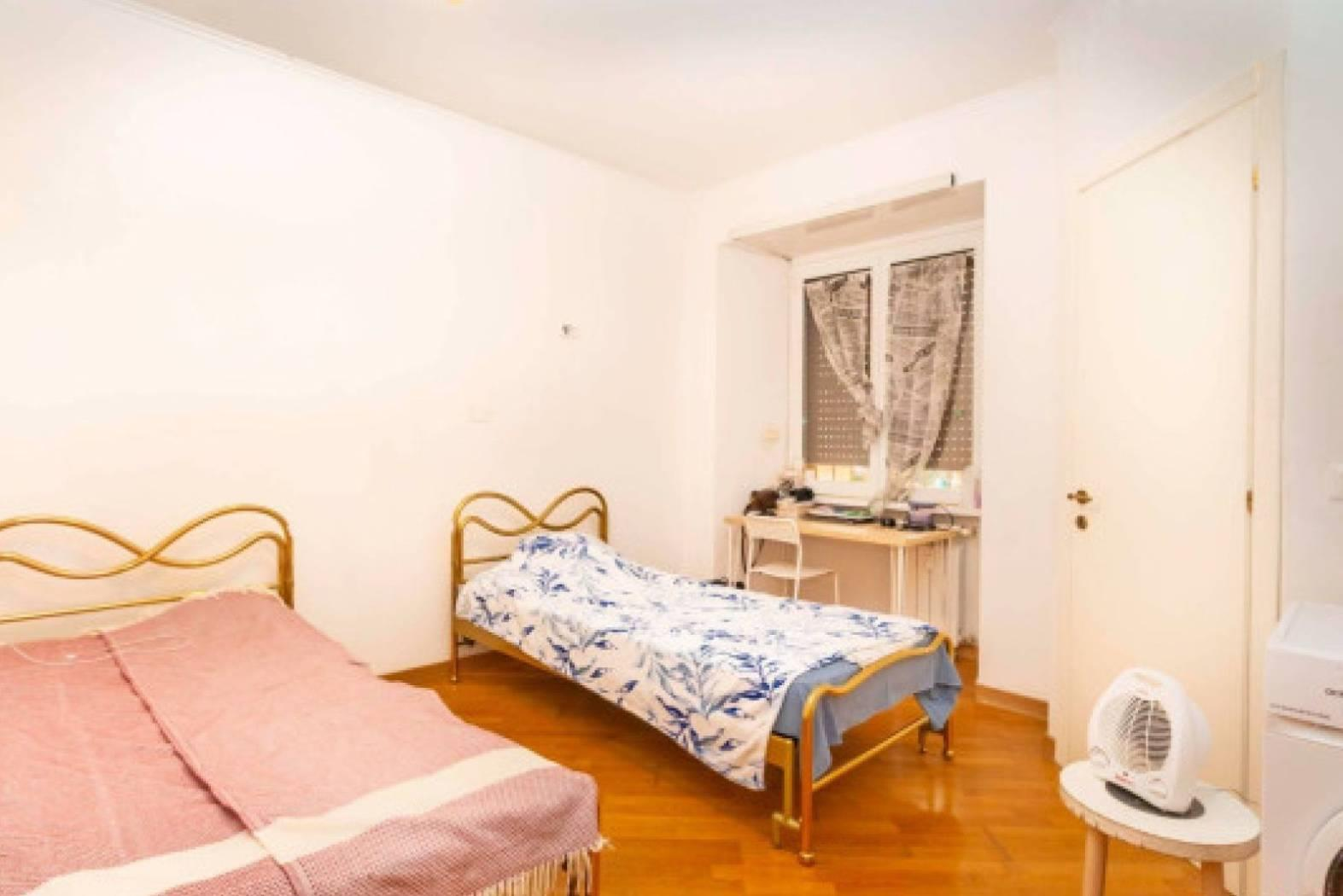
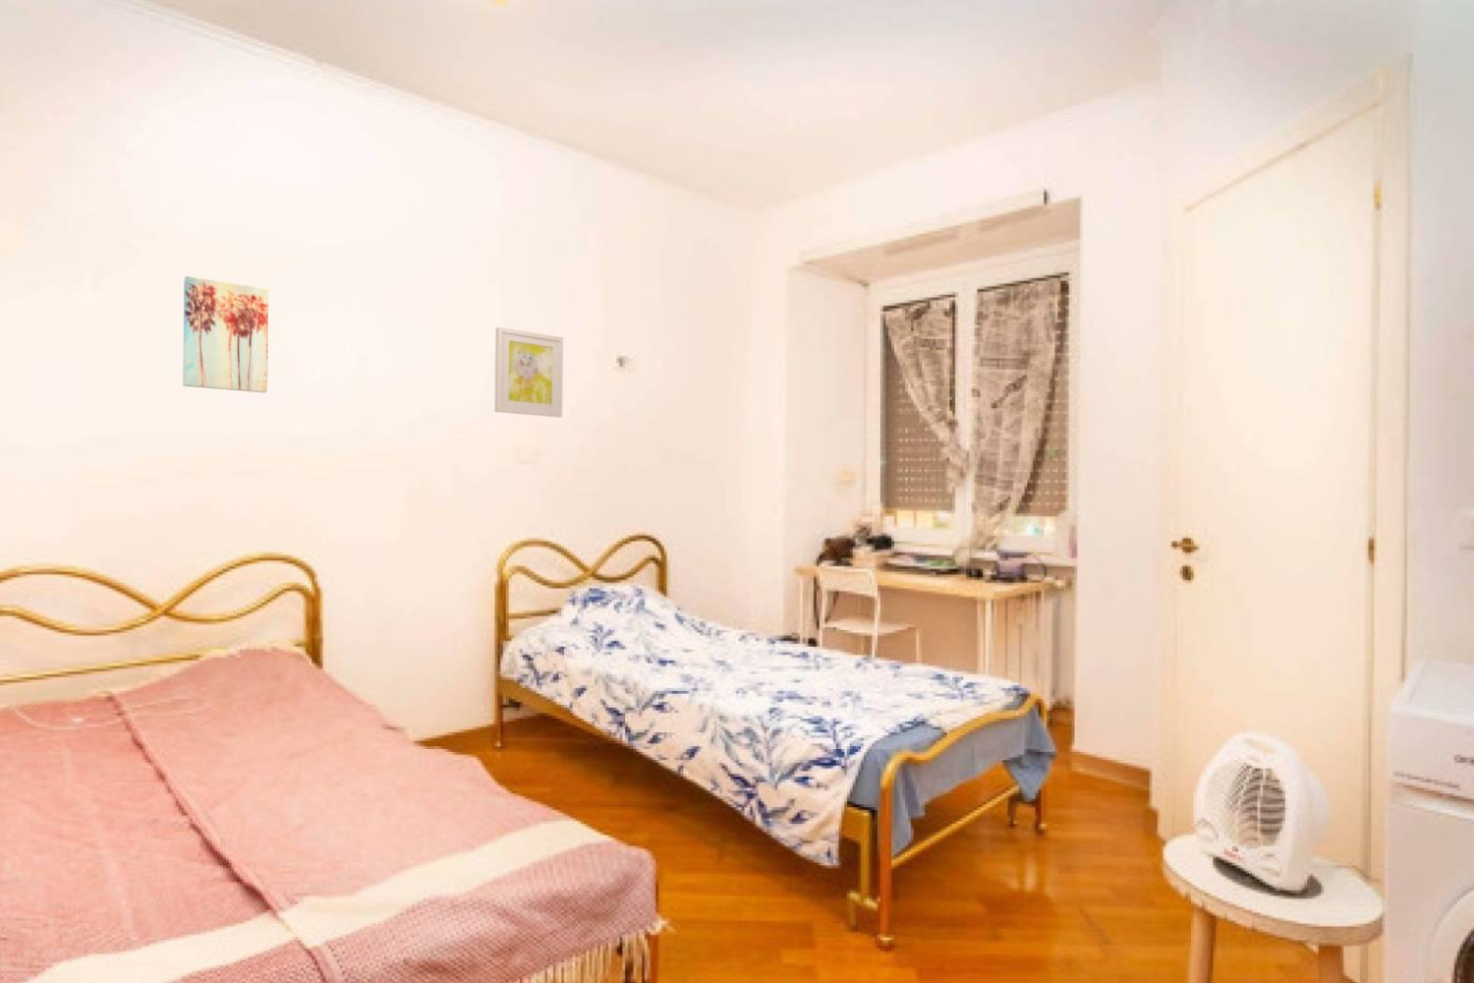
+ wall art (529, 373)
+ wall art (227, 336)
